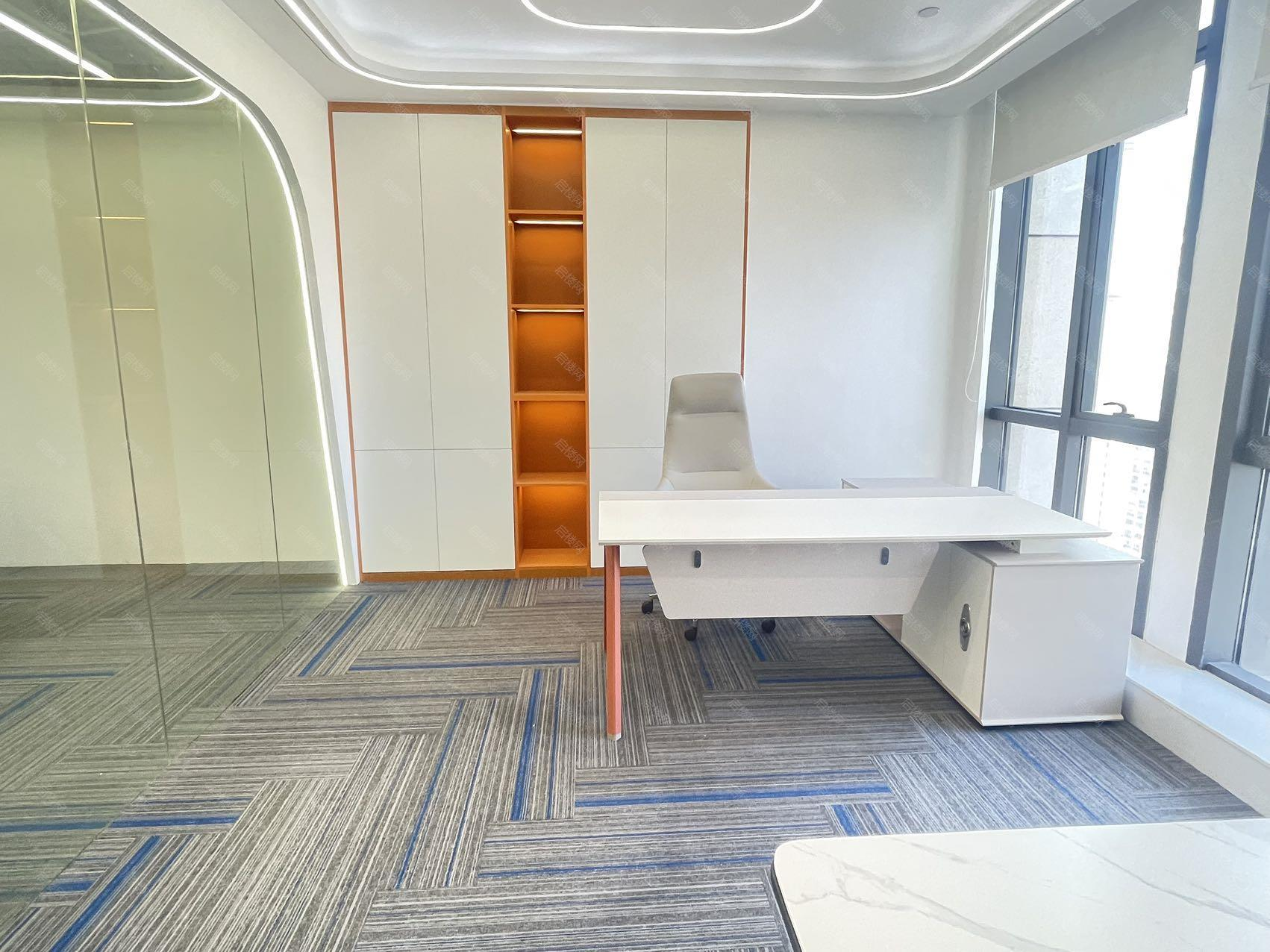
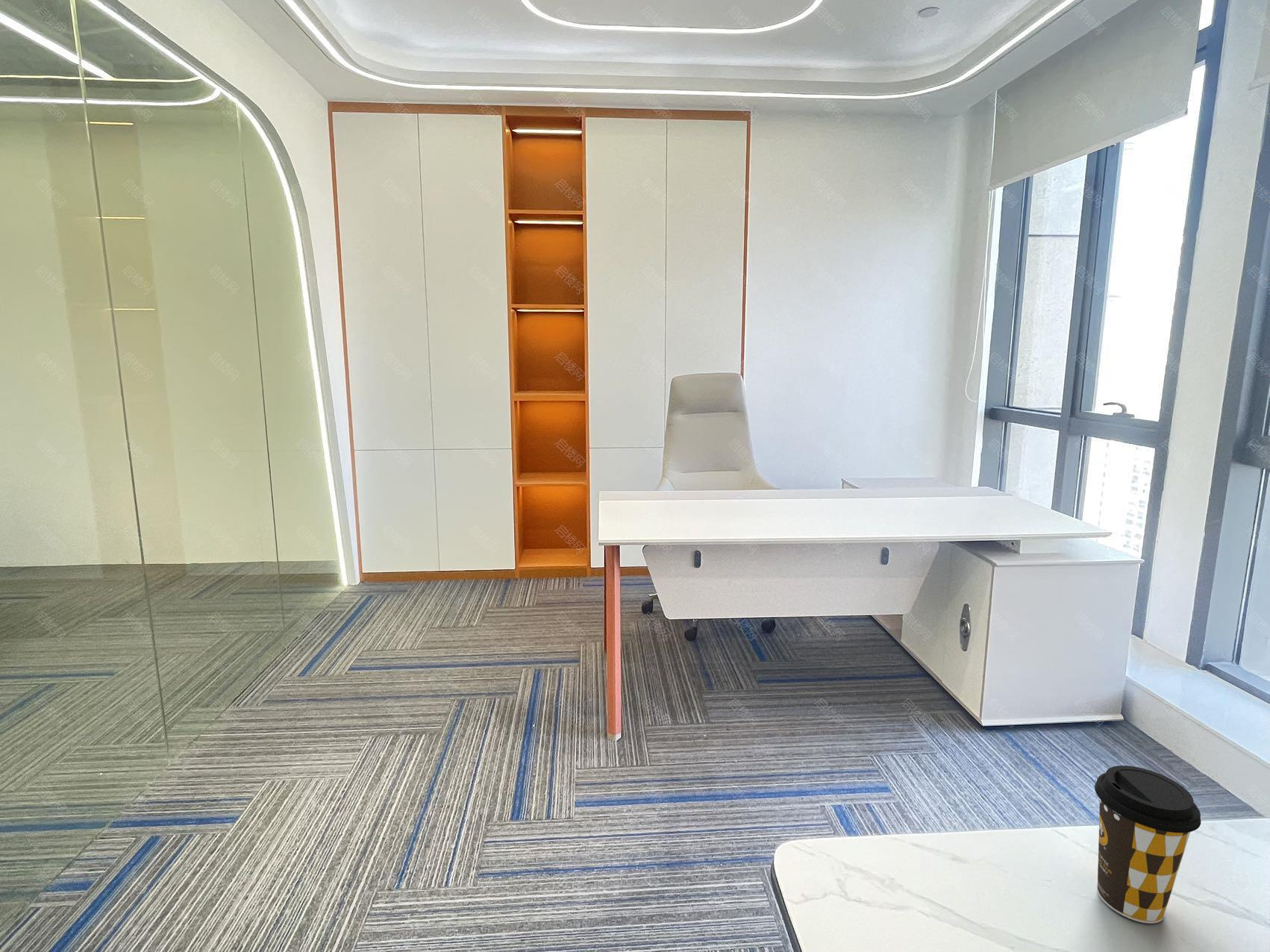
+ coffee cup (1139, 845)
